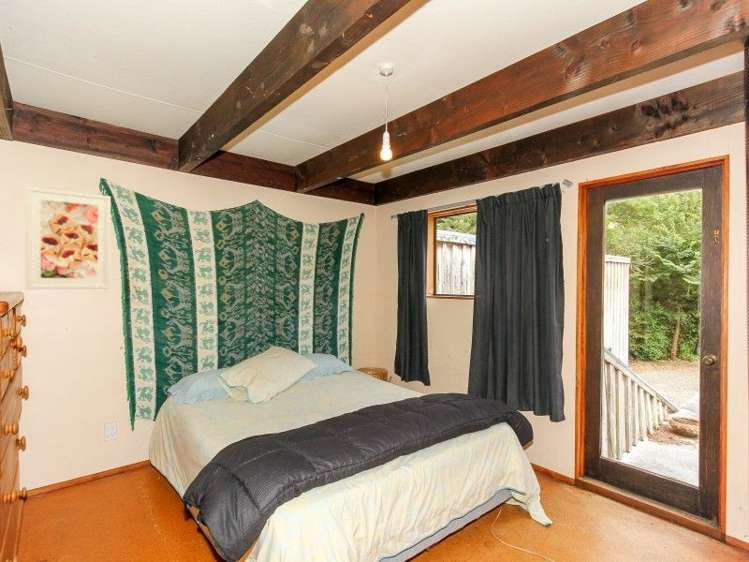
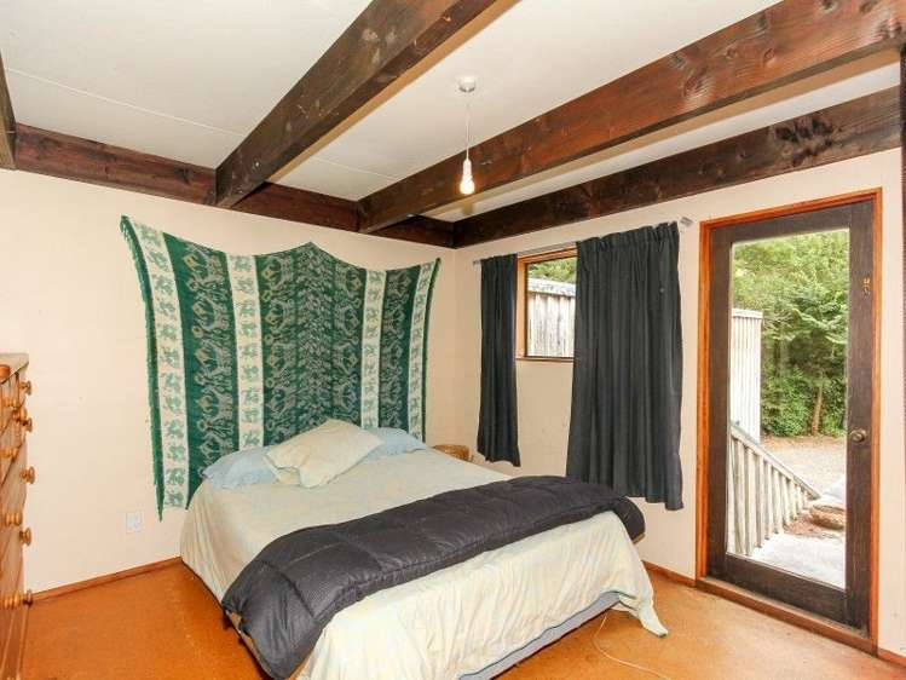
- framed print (70, 240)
